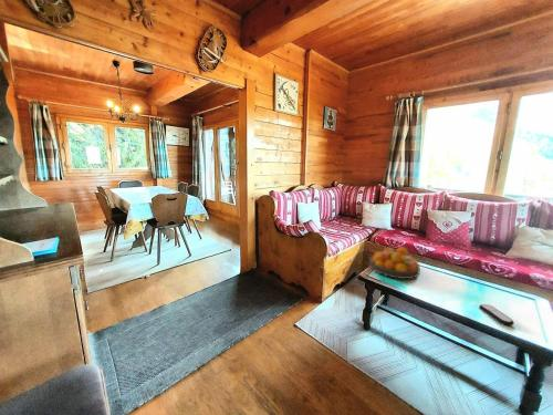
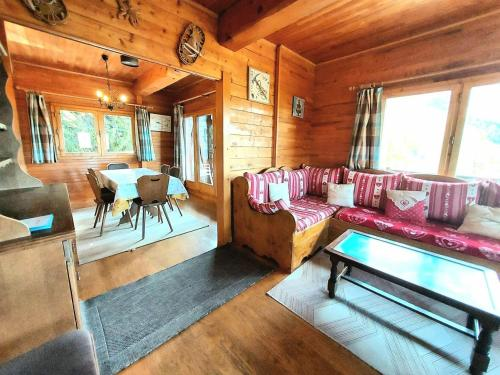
- fruit bowl (394, 259)
- remote control (495, 313)
